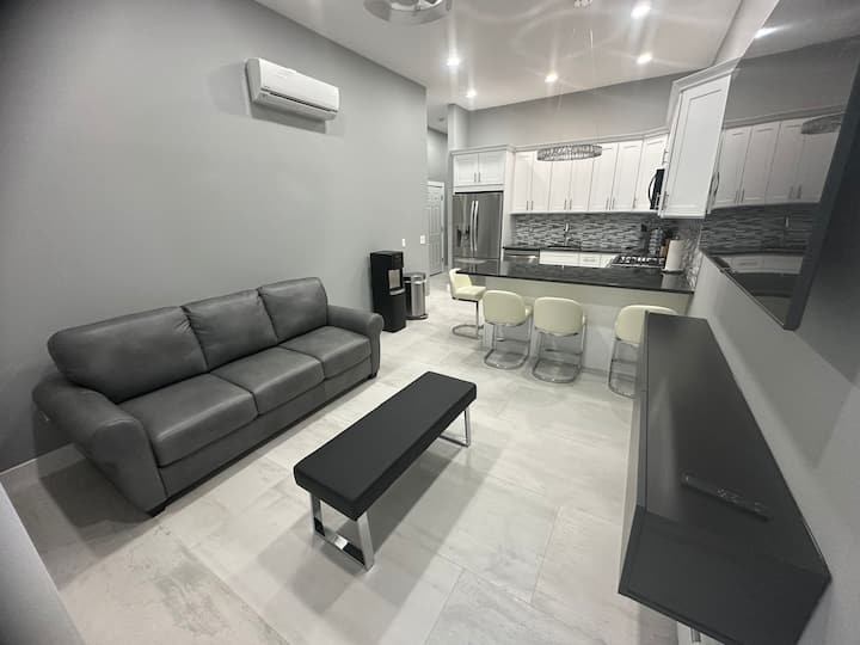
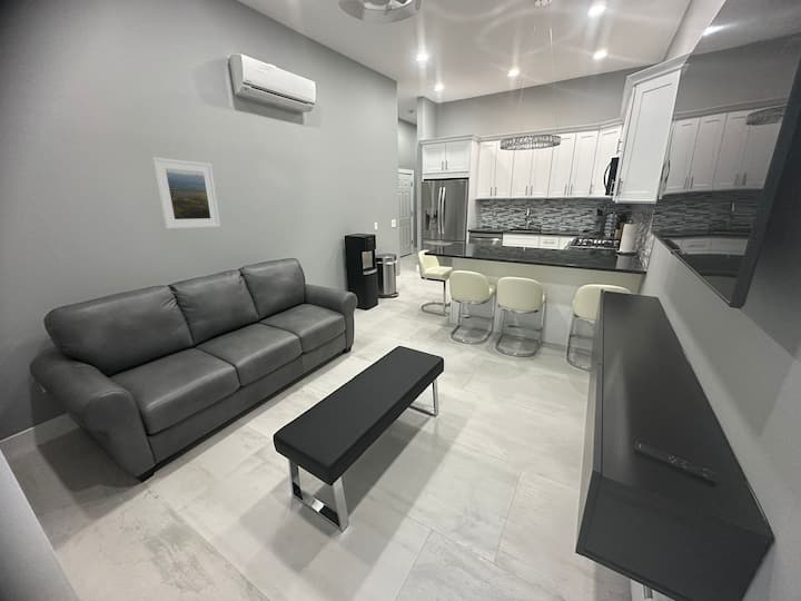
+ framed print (189, 195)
